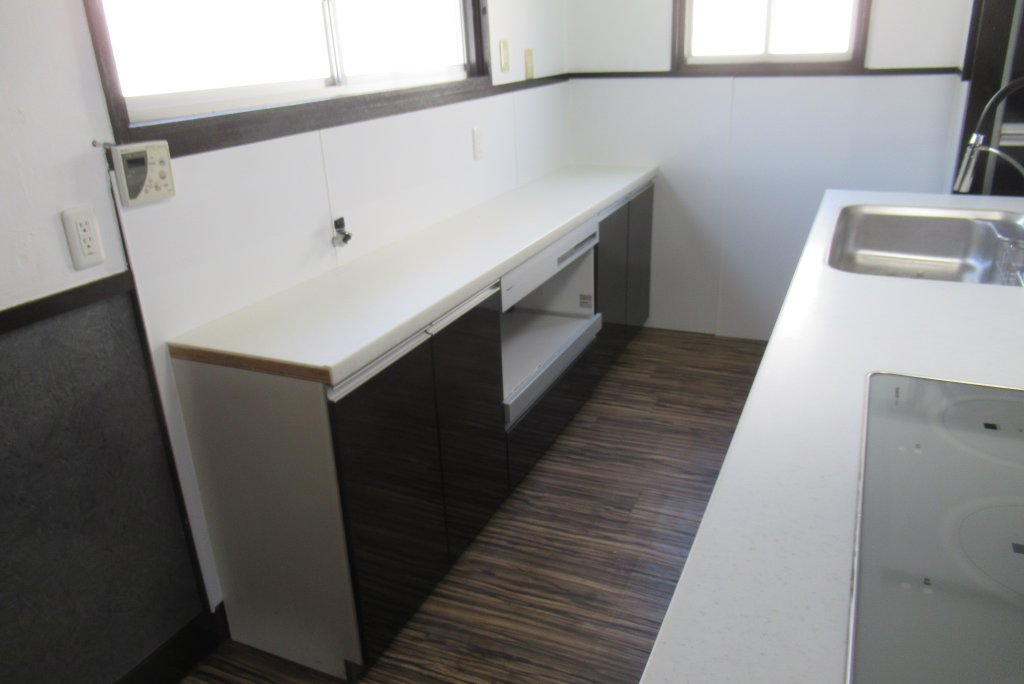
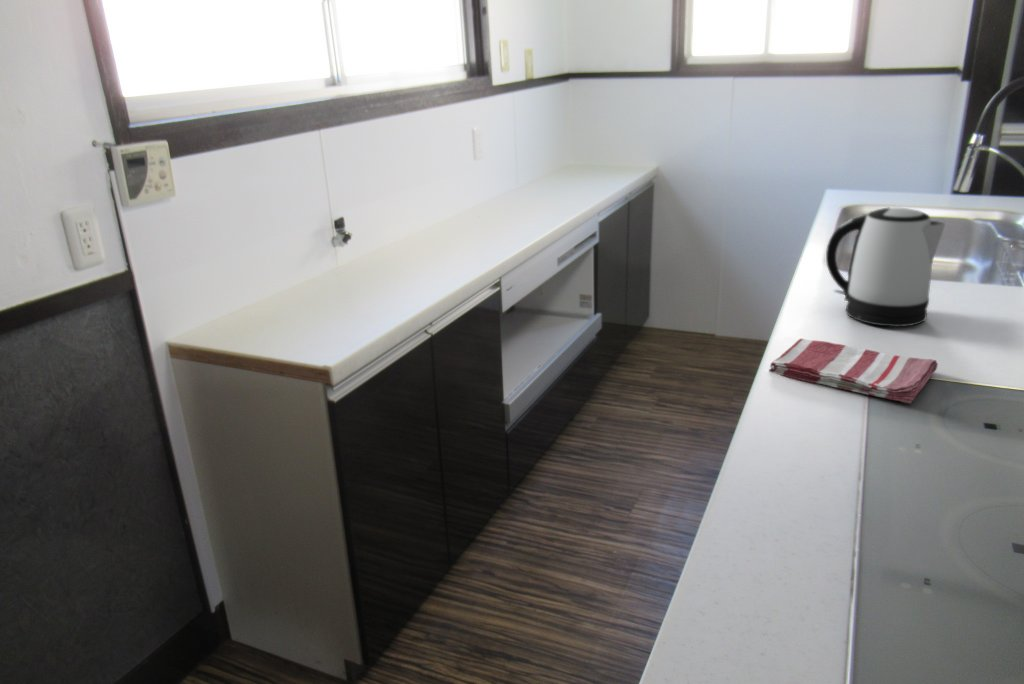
+ kettle (880, 262)
+ dish towel (852, 364)
